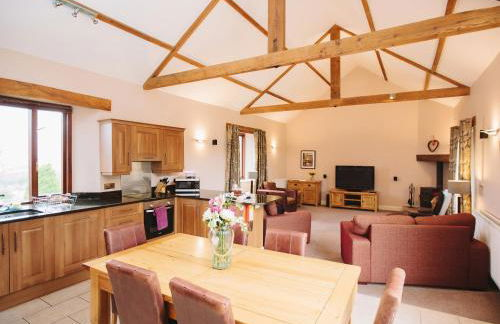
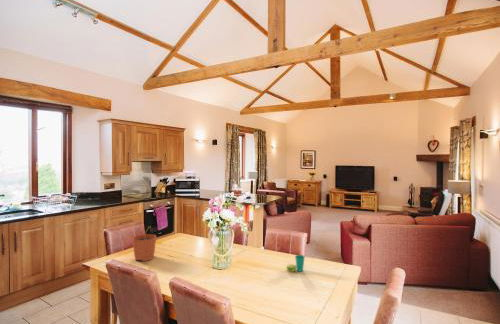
+ plant pot (144, 242)
+ cup (296, 263)
